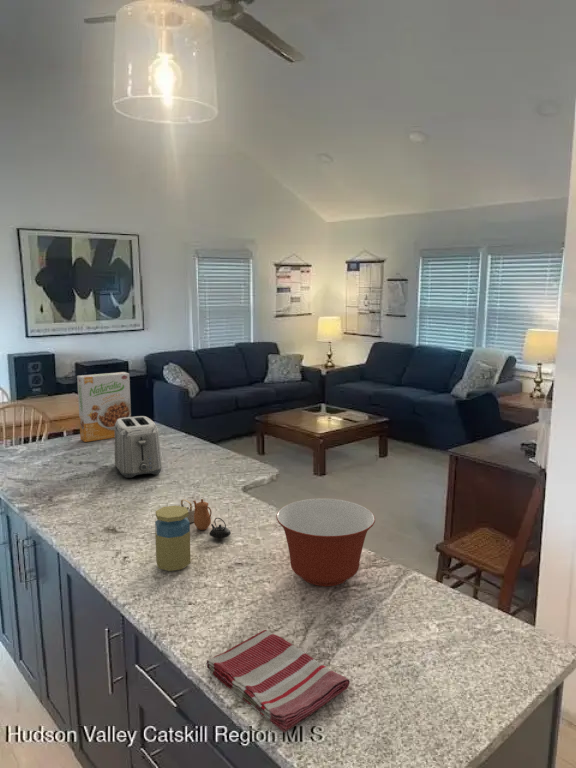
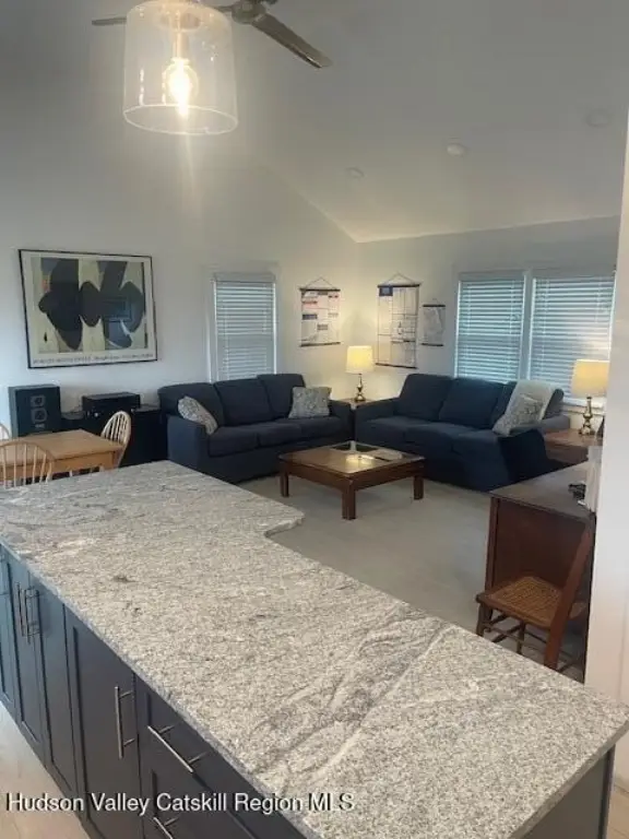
- jar (172, 538)
- toaster (136, 444)
- mixing bowl (325, 545)
- dish towel (275, 672)
- cereal box (105, 406)
- teapot (201, 512)
